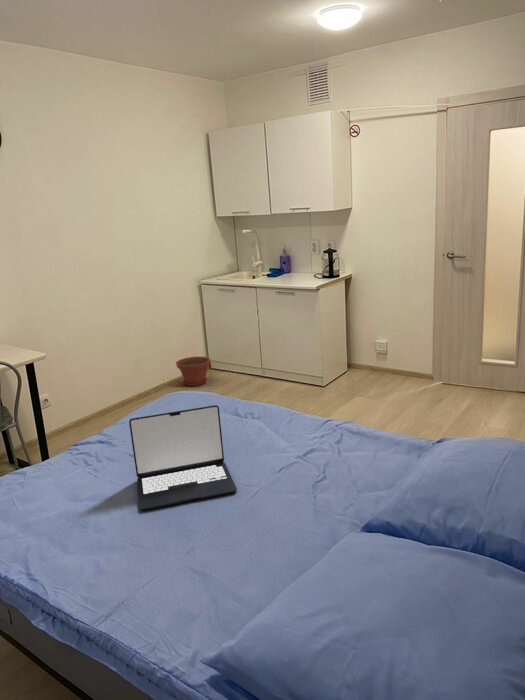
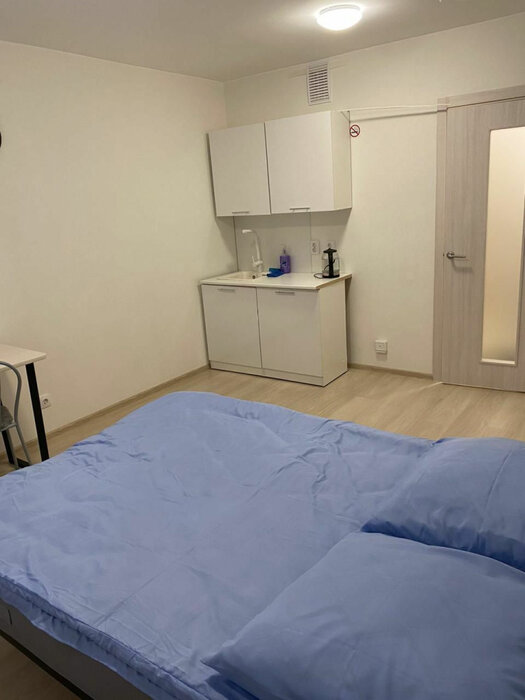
- plant pot (194, 372)
- laptop (181, 455)
